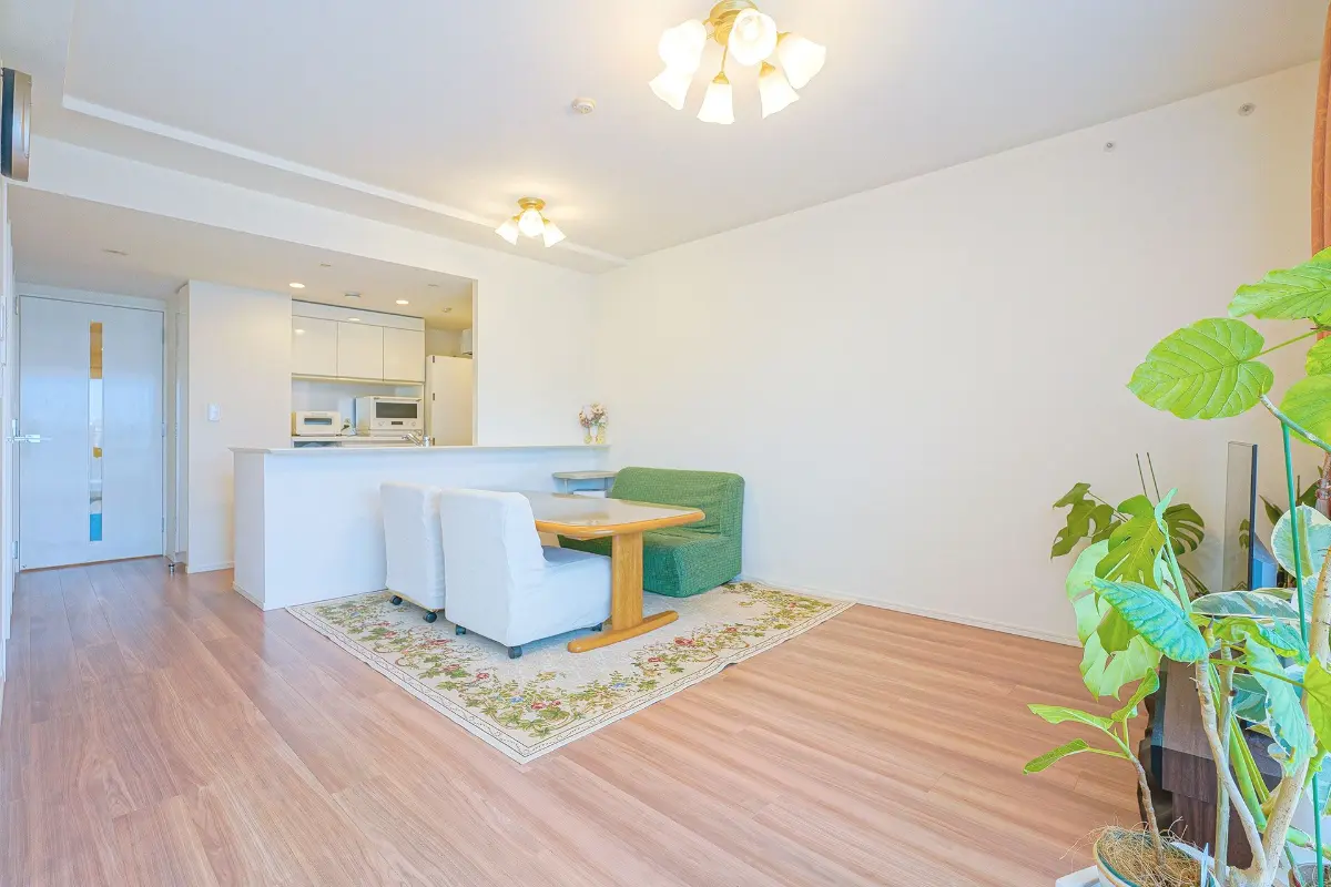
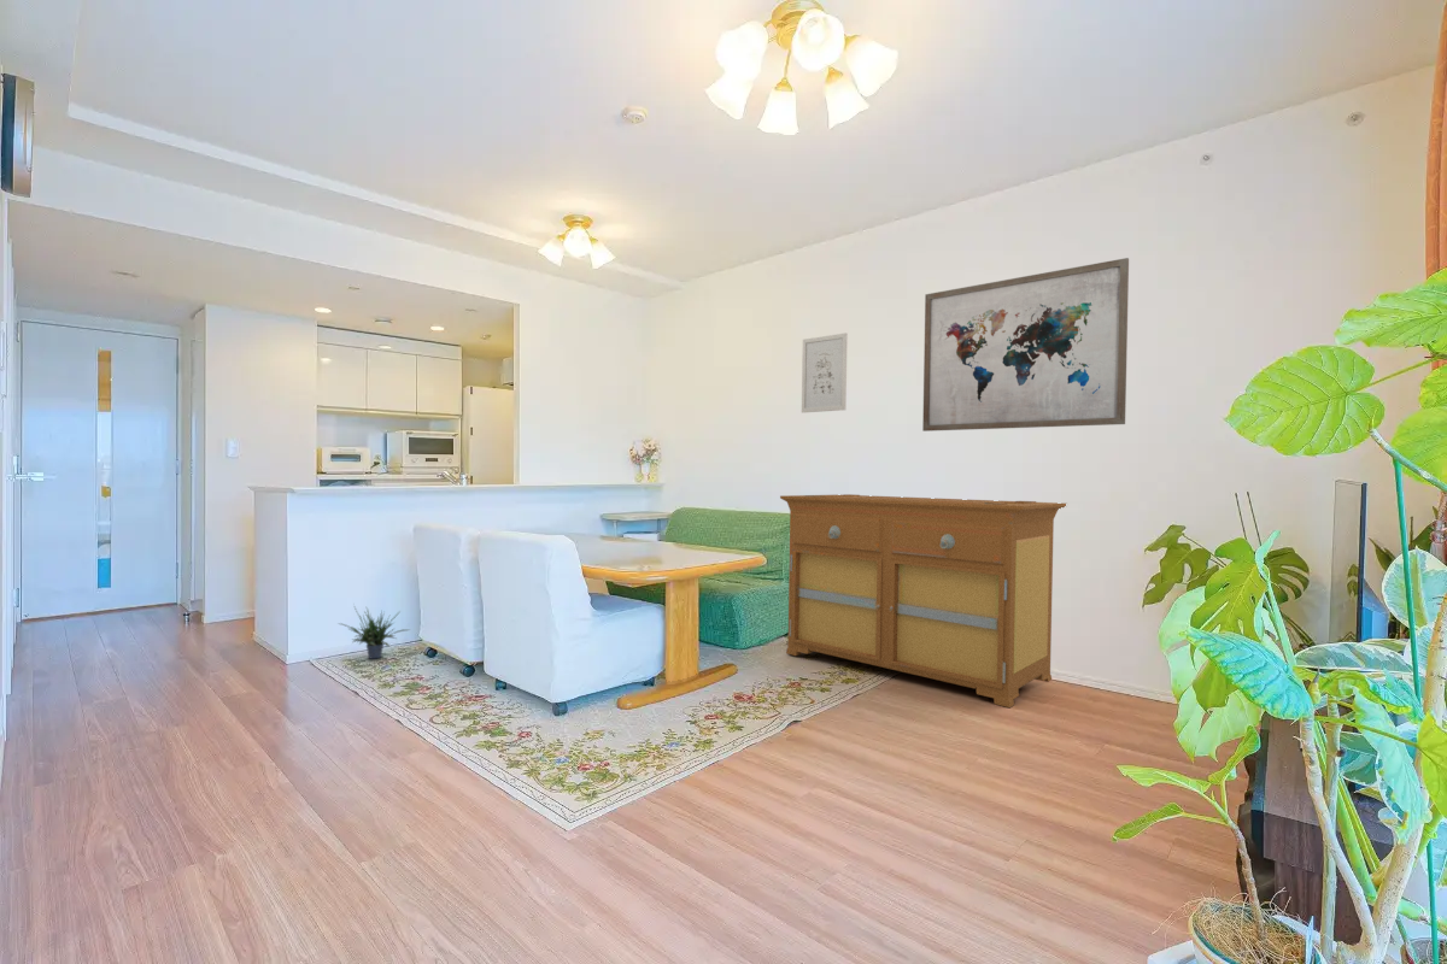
+ wall art (1015, 353)
+ potted plant (373, 628)
+ wall art (824, 374)
+ sideboard (910, 582)
